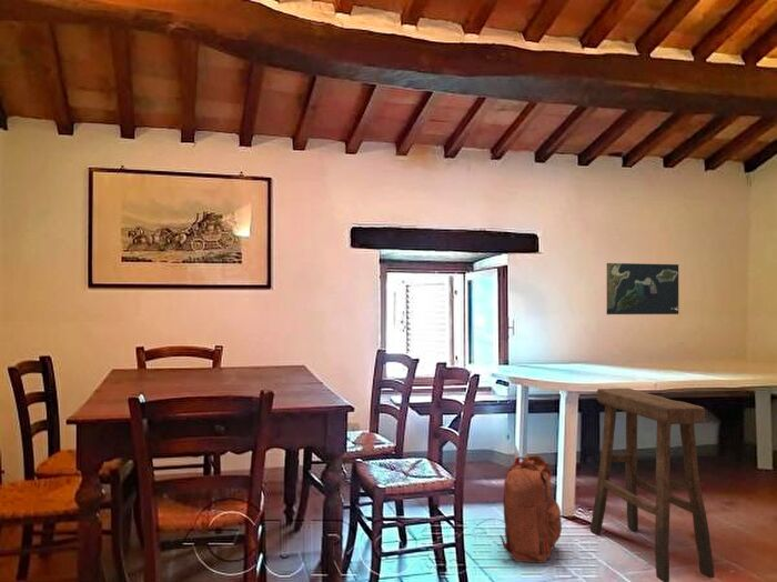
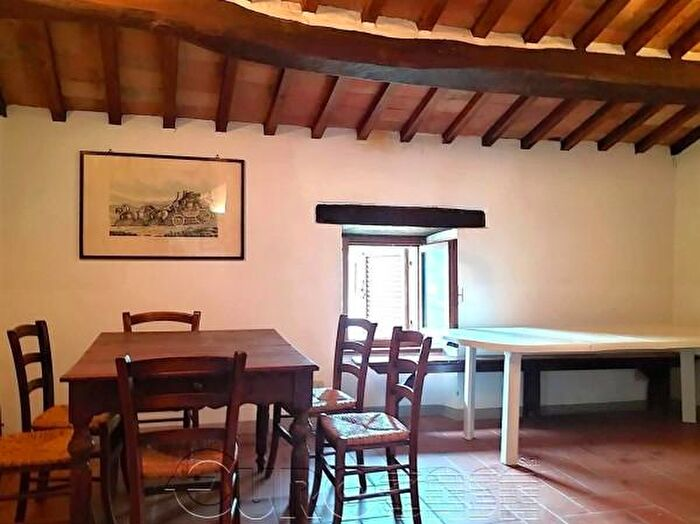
- stool (642, 479)
- backpack (526, 504)
- map (645, 289)
